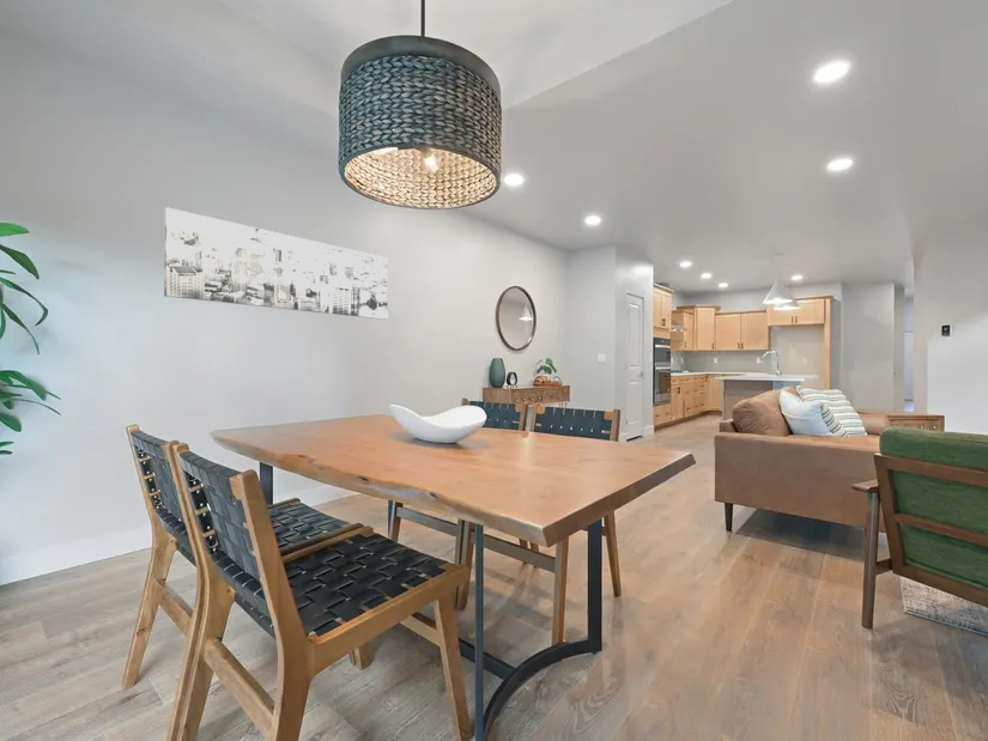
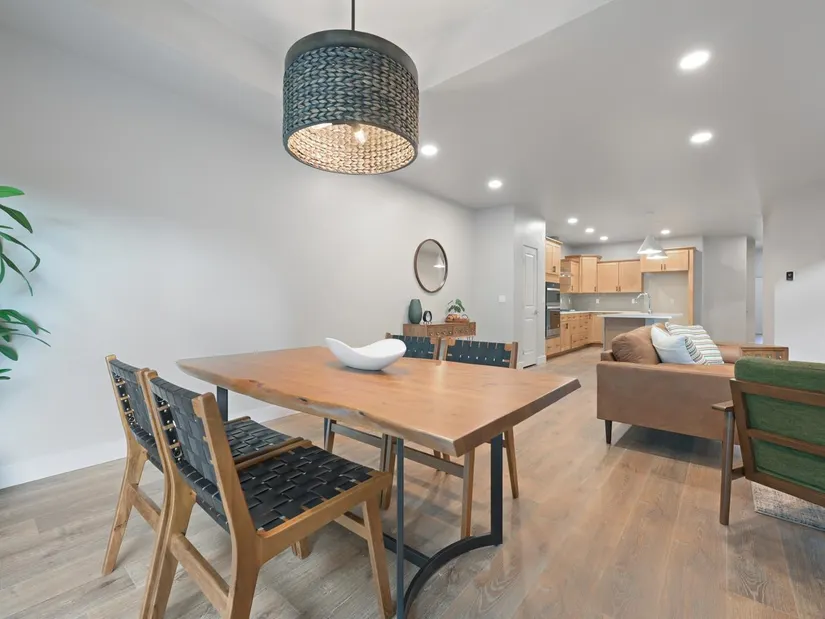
- wall art (296, 273)
